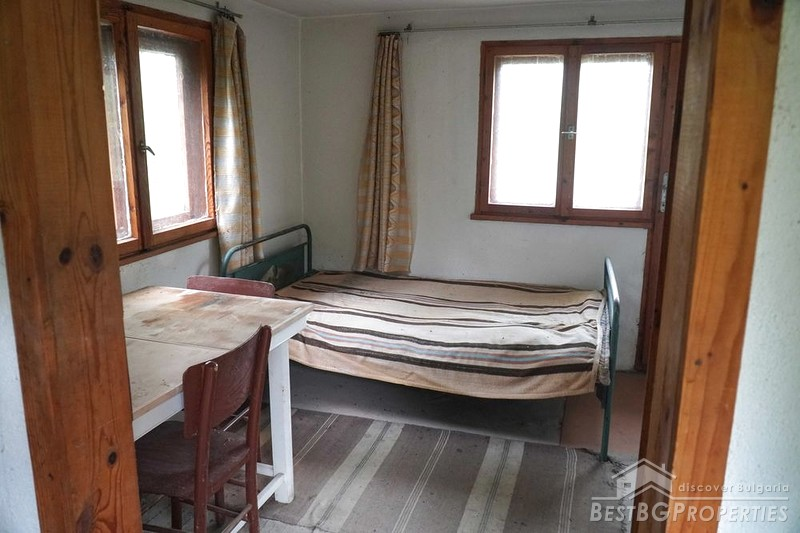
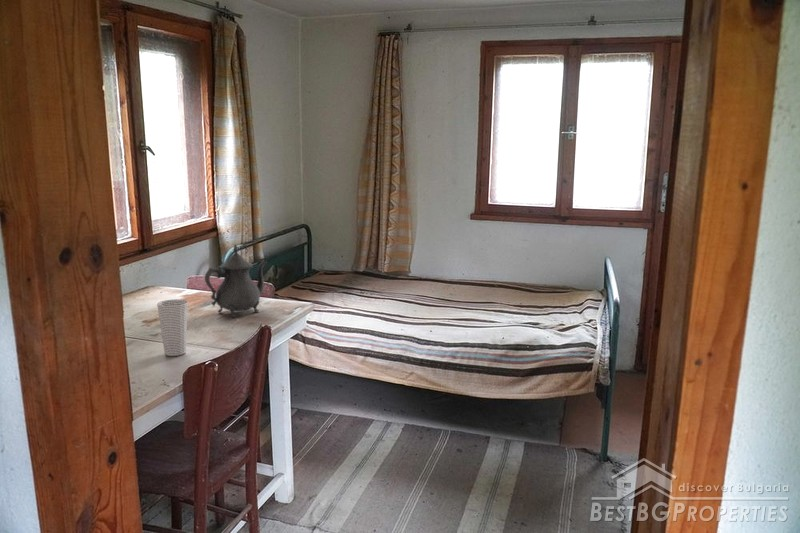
+ teapot (237, 278)
+ cup (174, 328)
